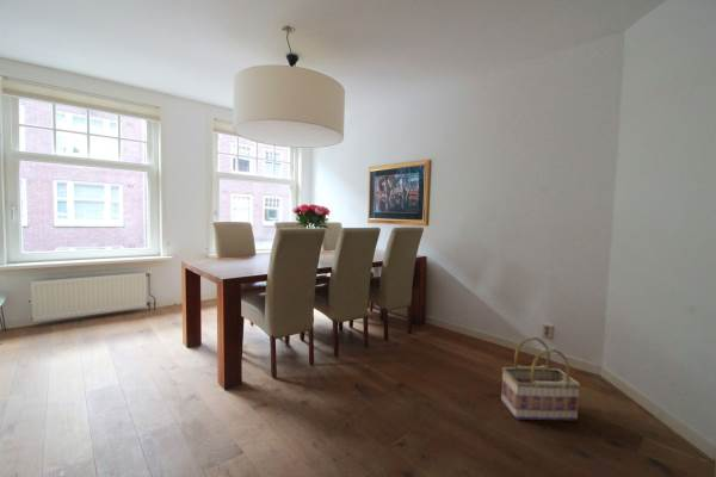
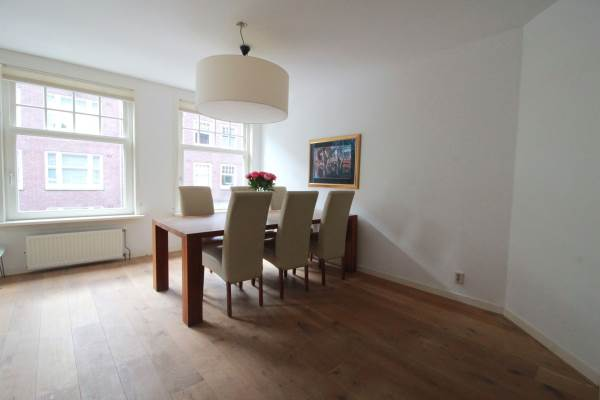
- basket (539, 376)
